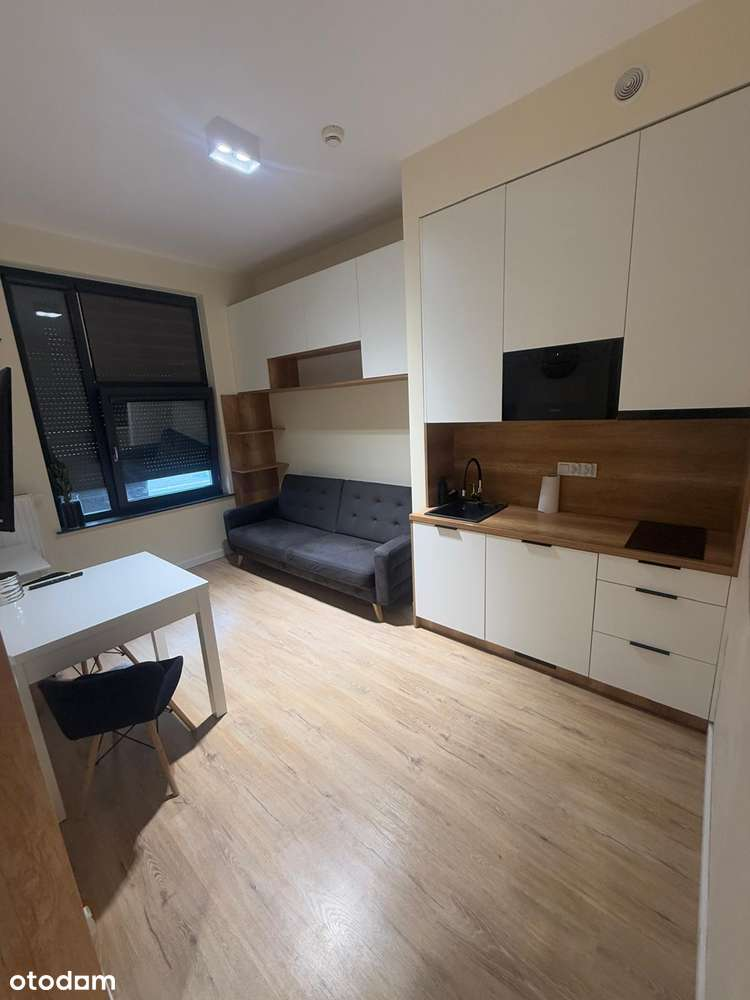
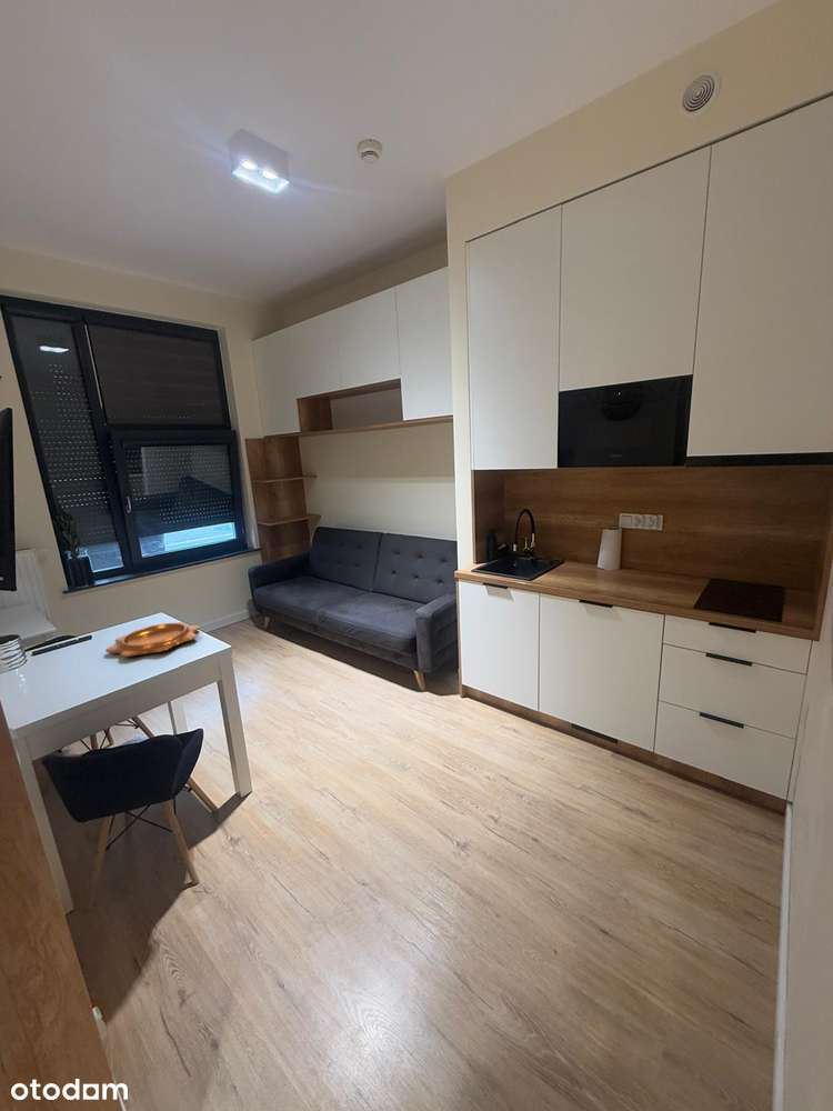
+ decorative bowl (155, 638)
